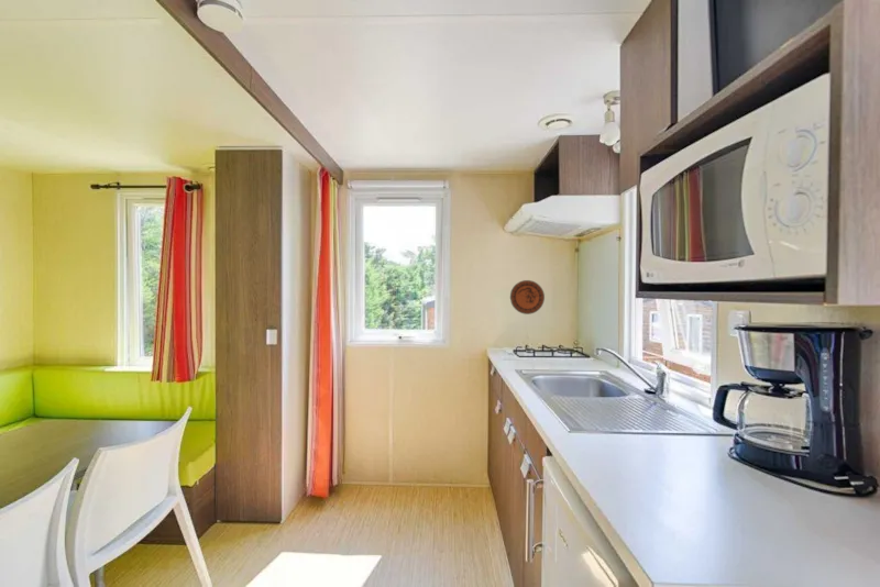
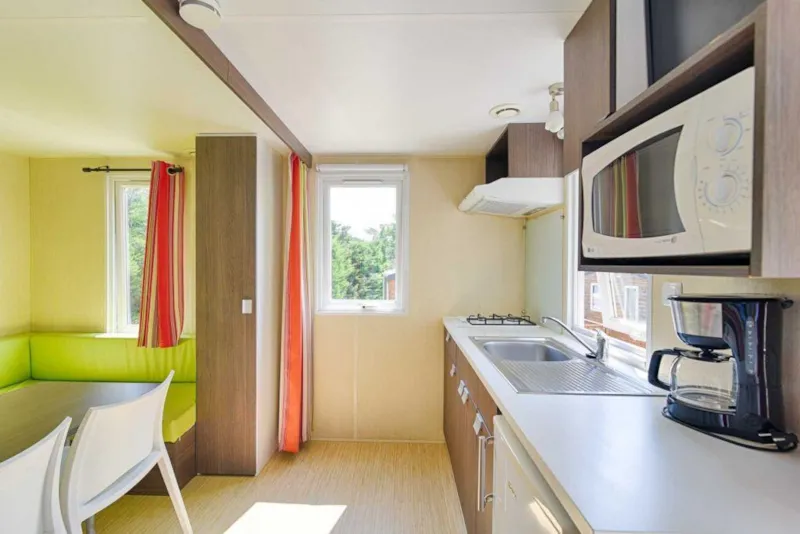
- decorative plate (527, 297)
